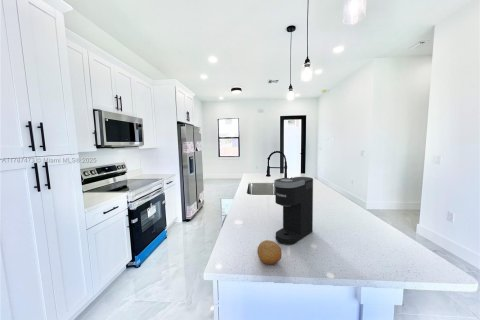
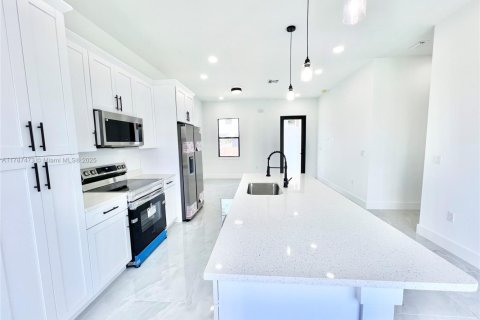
- coffee maker (294, 206)
- fruit (269, 251)
